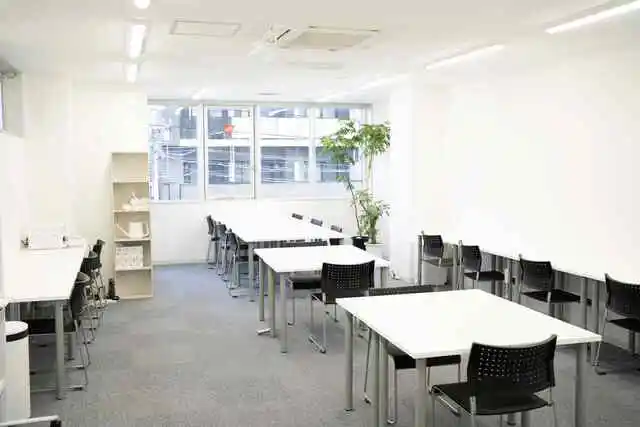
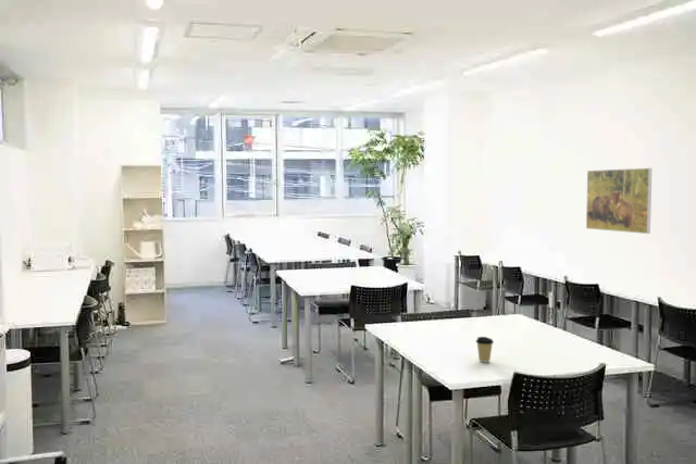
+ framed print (617, 200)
+ coffee cup (484, 349)
